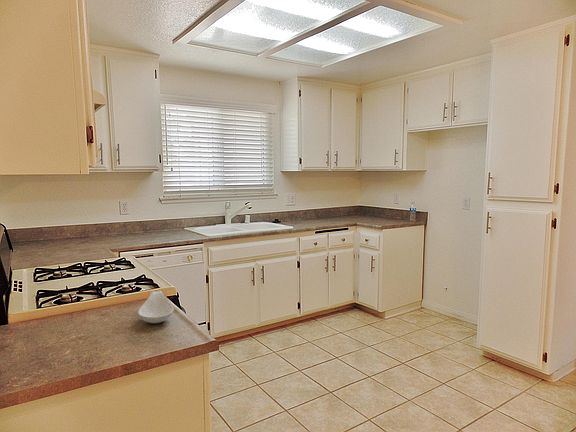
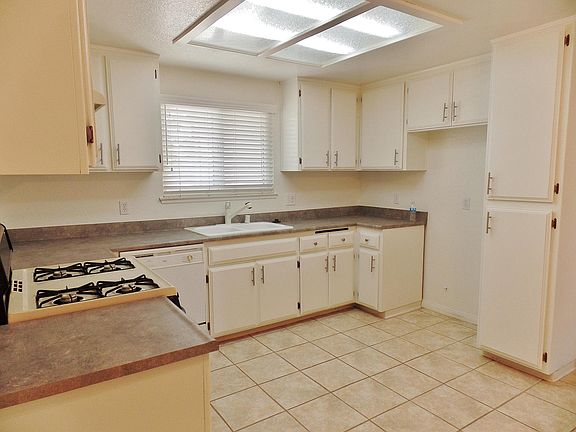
- spoon rest (156, 305)
